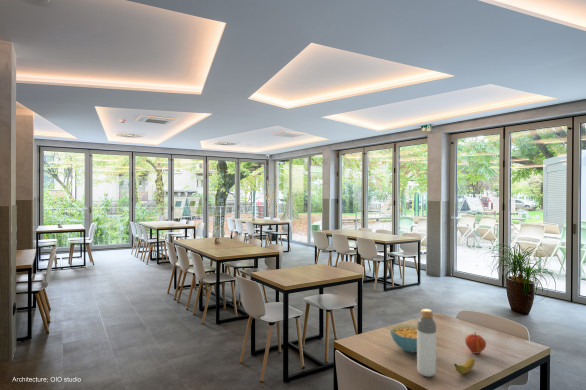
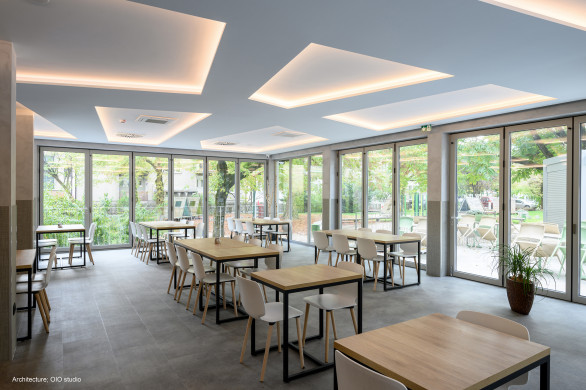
- fruit (475, 342)
- banana (464, 365)
- cereal bowl (410, 340)
- bottle (426, 342)
